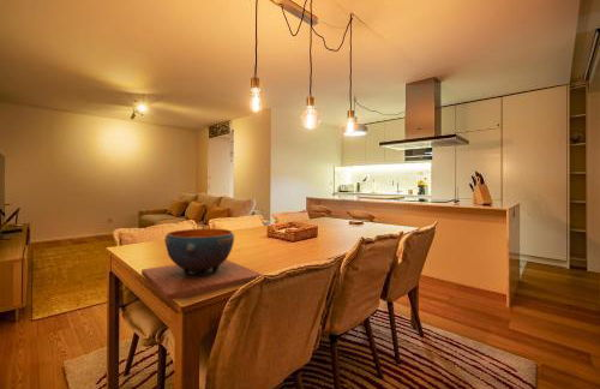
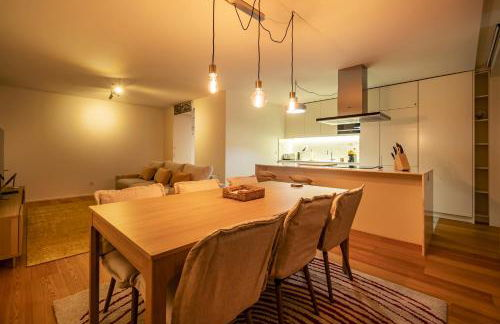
- decorative bowl (200, 255)
